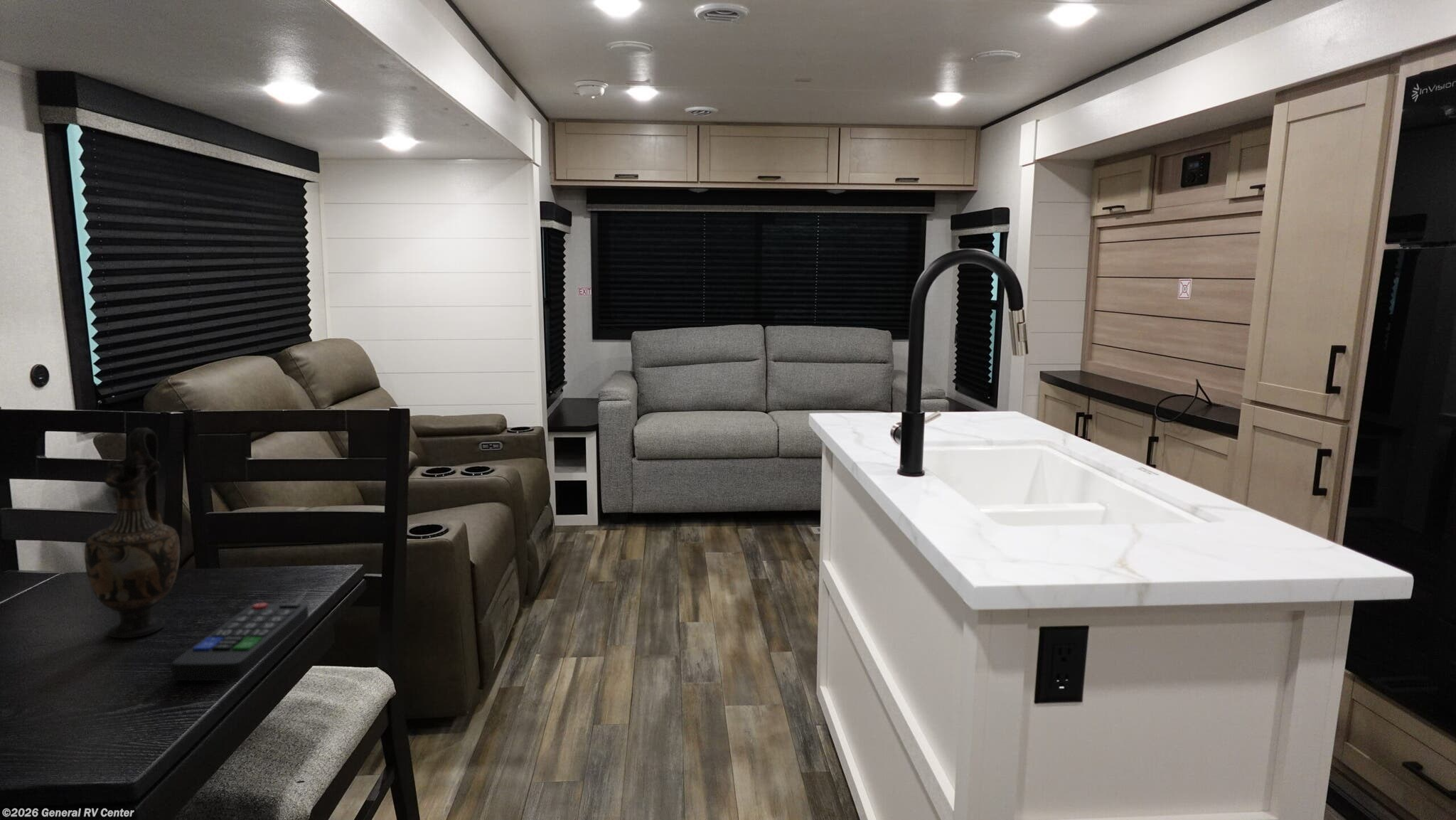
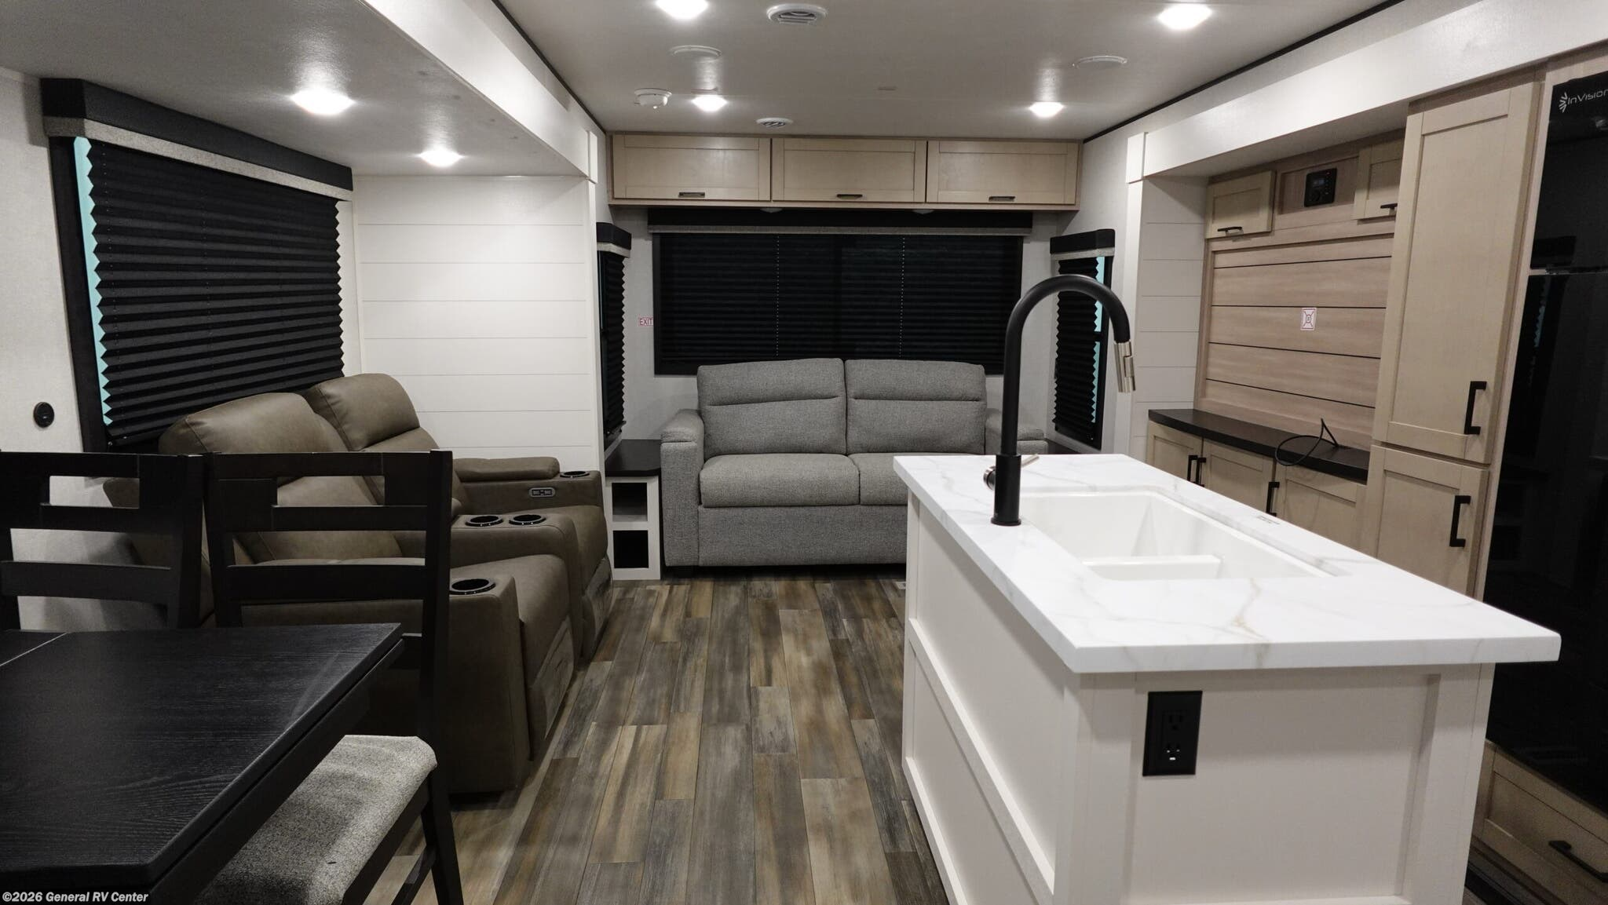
- remote control (245, 637)
- vase (134, 531)
